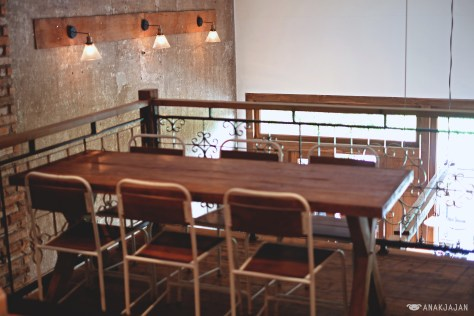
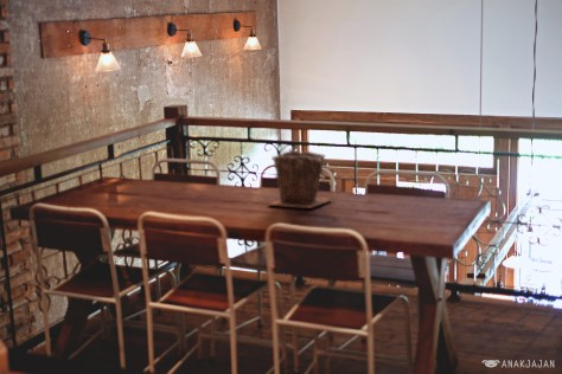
+ plant pot (299, 178)
